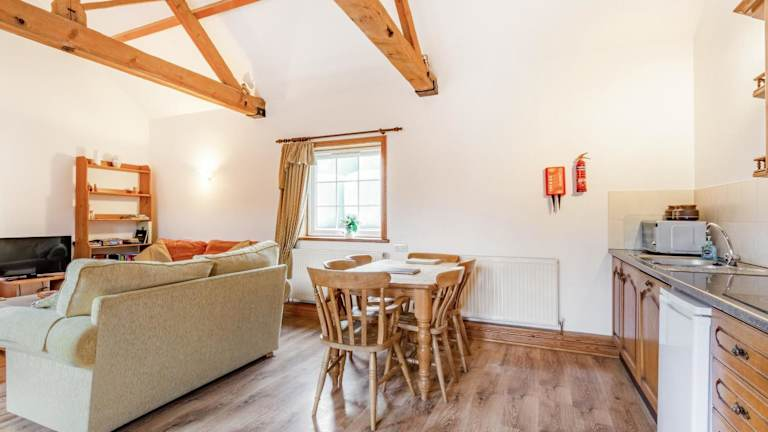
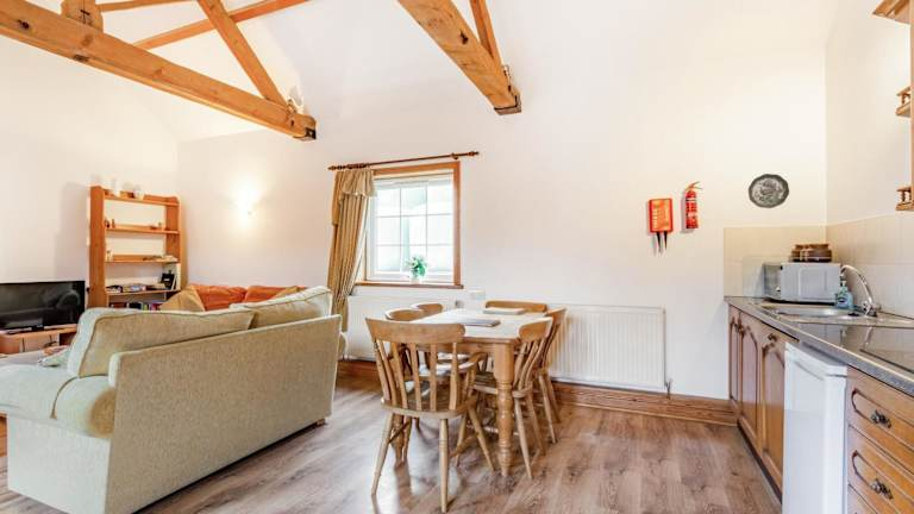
+ decorative plate (768, 190)
